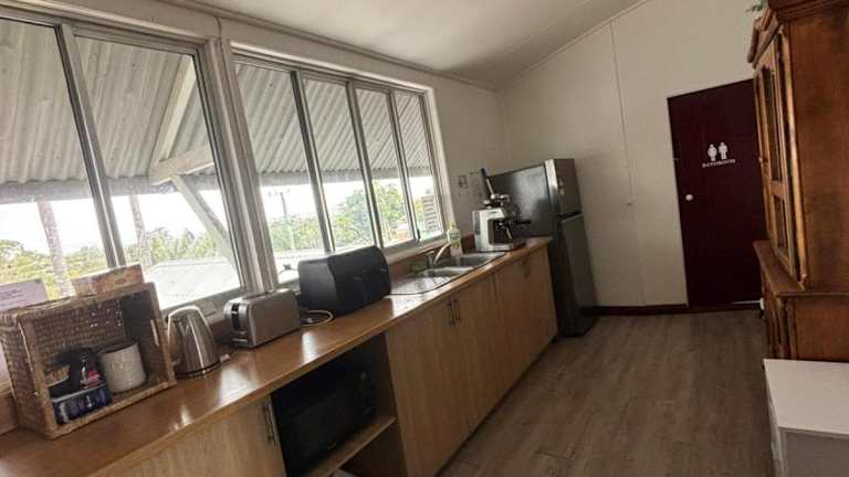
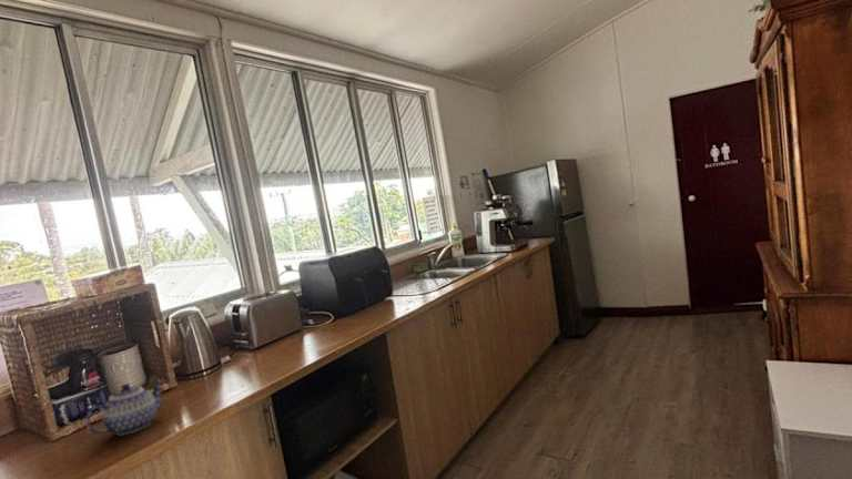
+ teapot (128, 406)
